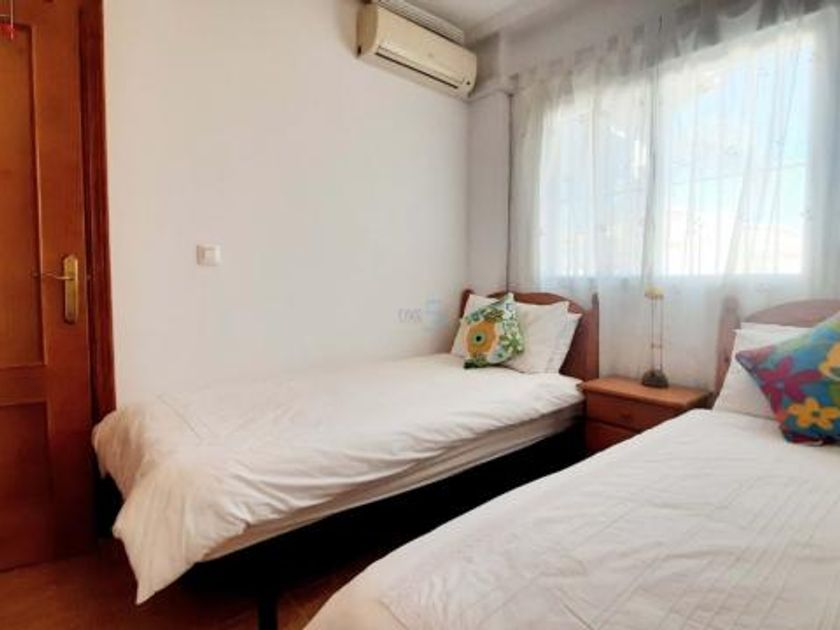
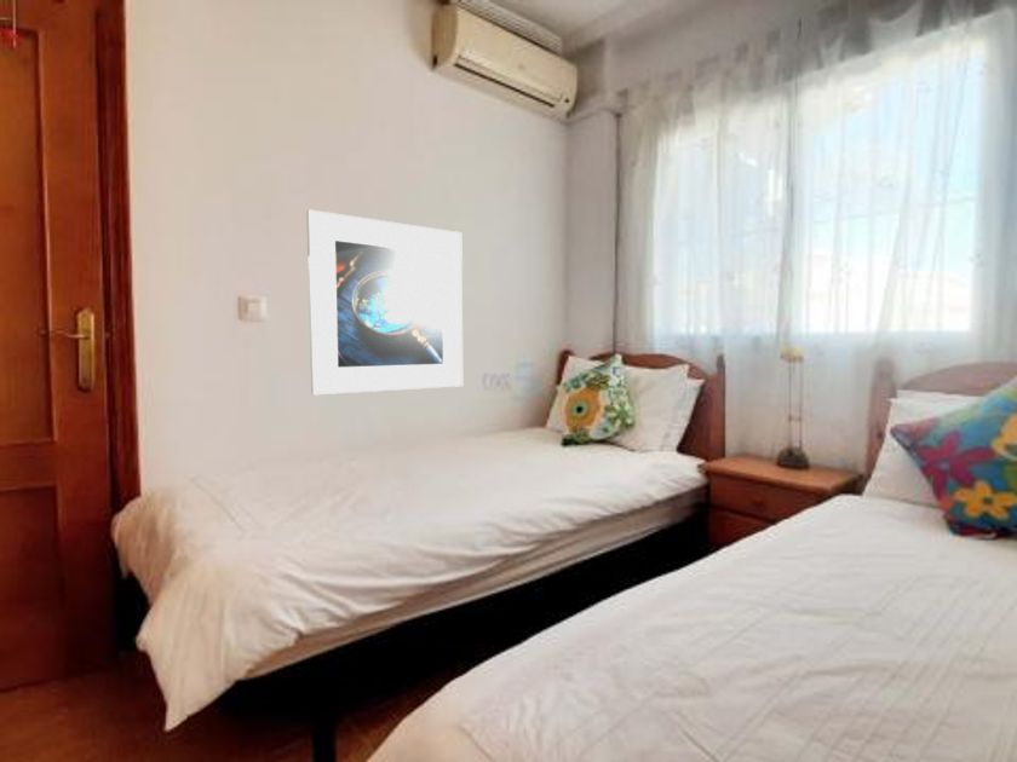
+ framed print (392, 306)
